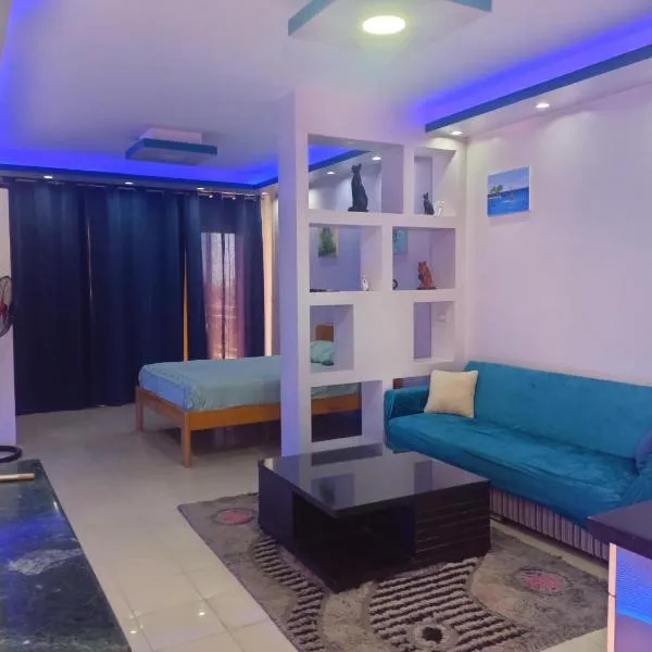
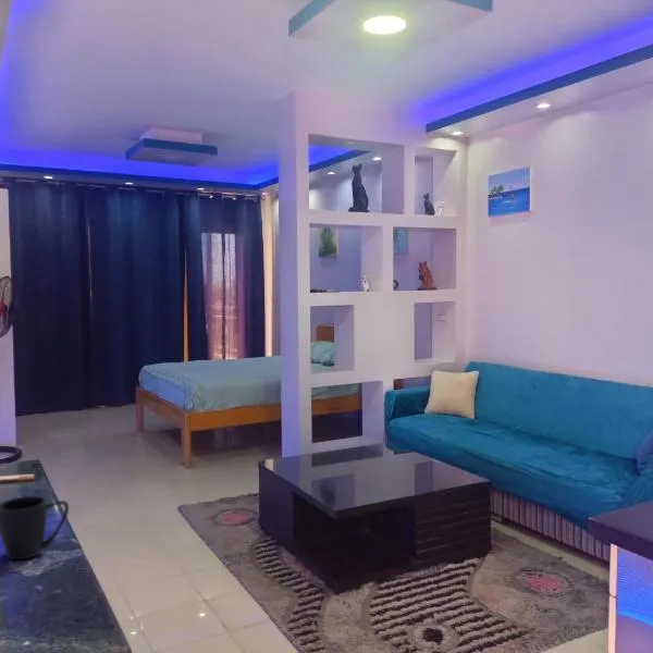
+ mug (34, 527)
